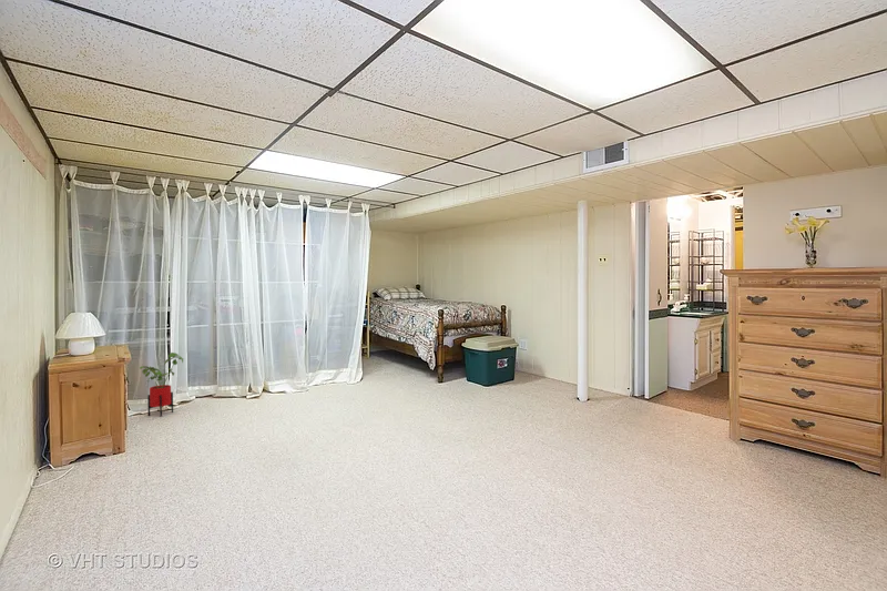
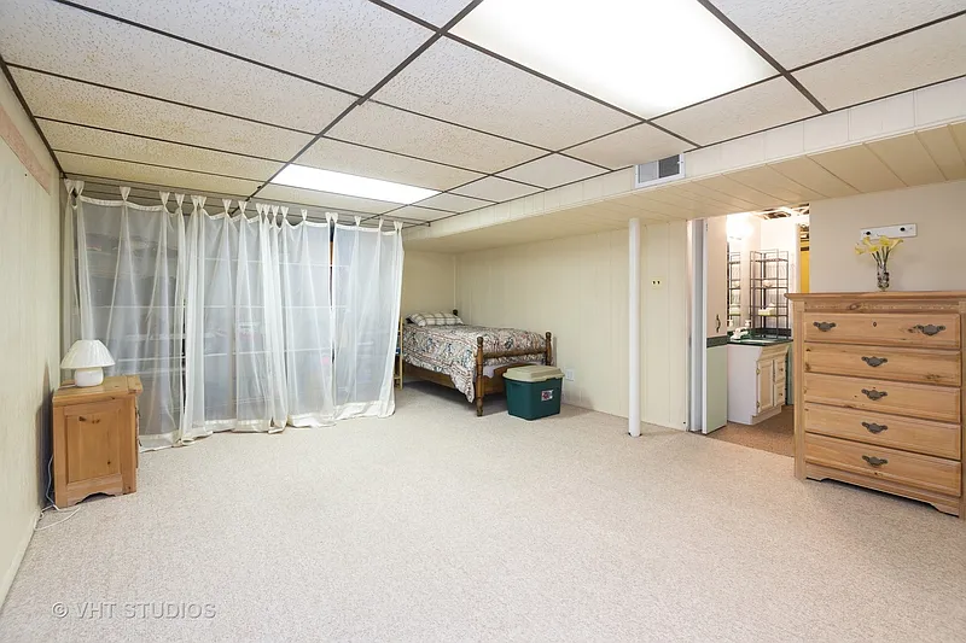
- house plant (163, 384)
